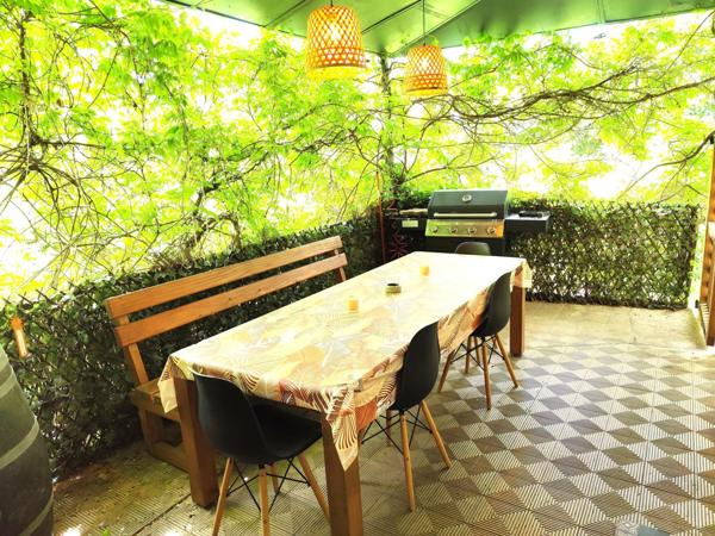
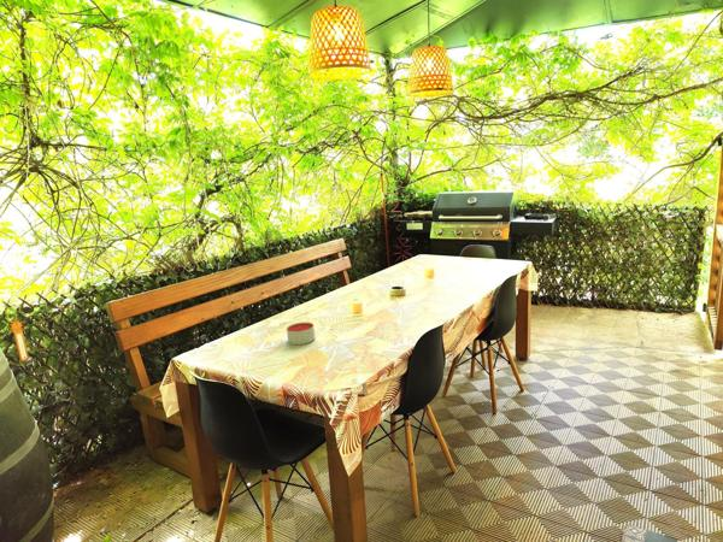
+ candle (300, 332)
